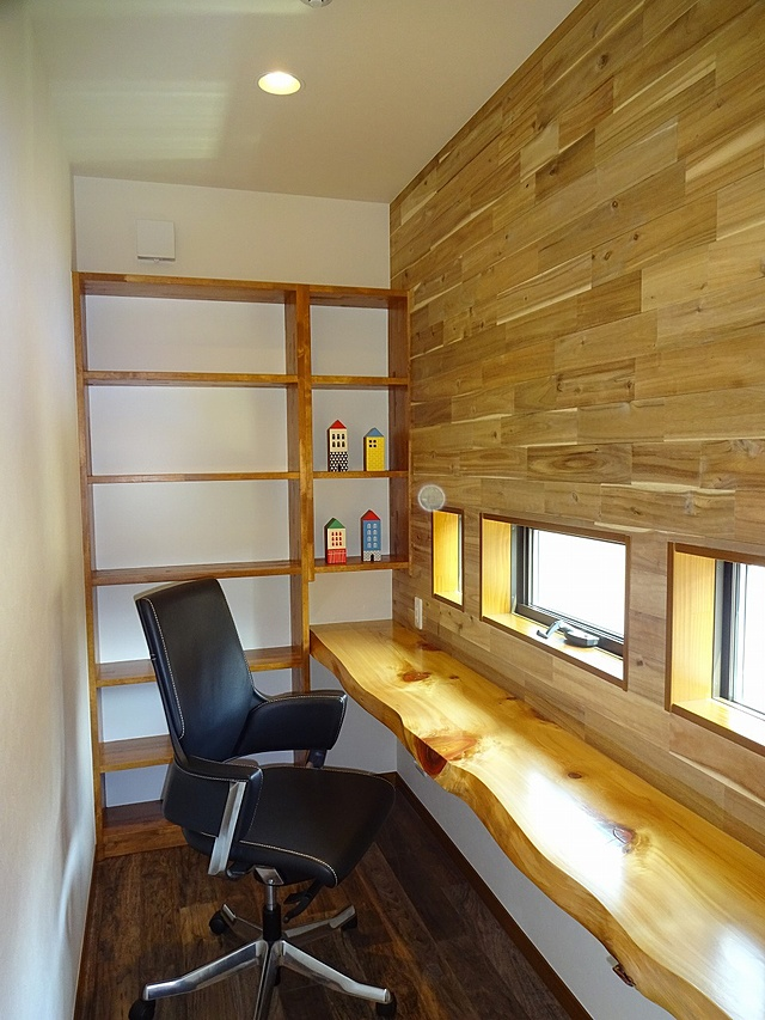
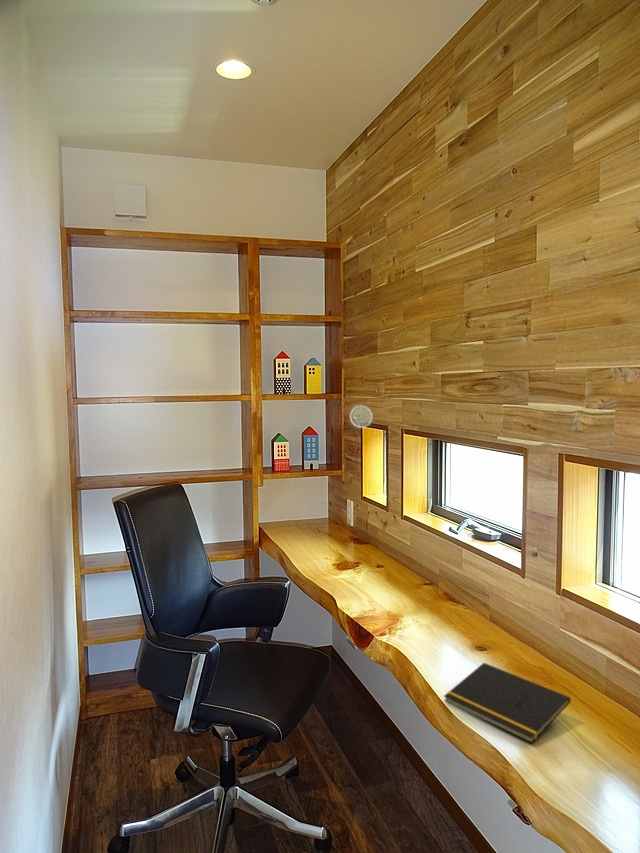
+ notepad (505, 699)
